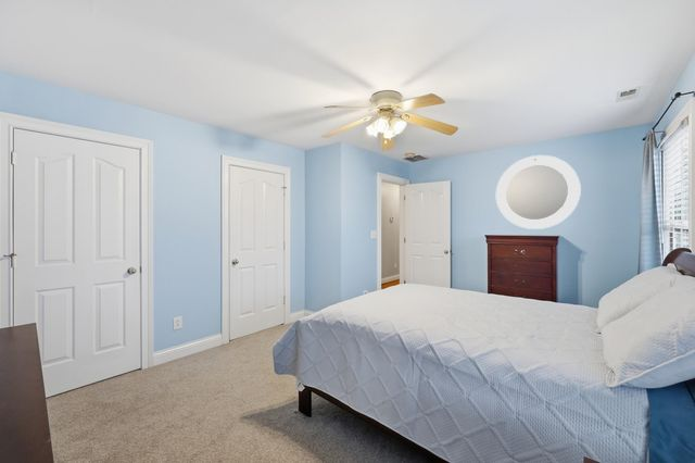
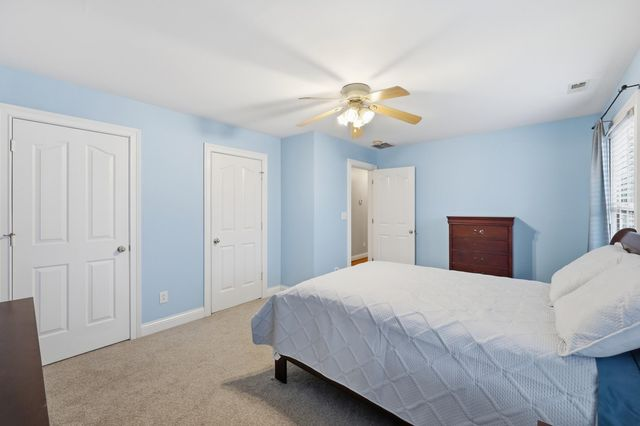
- mirror (535, 192)
